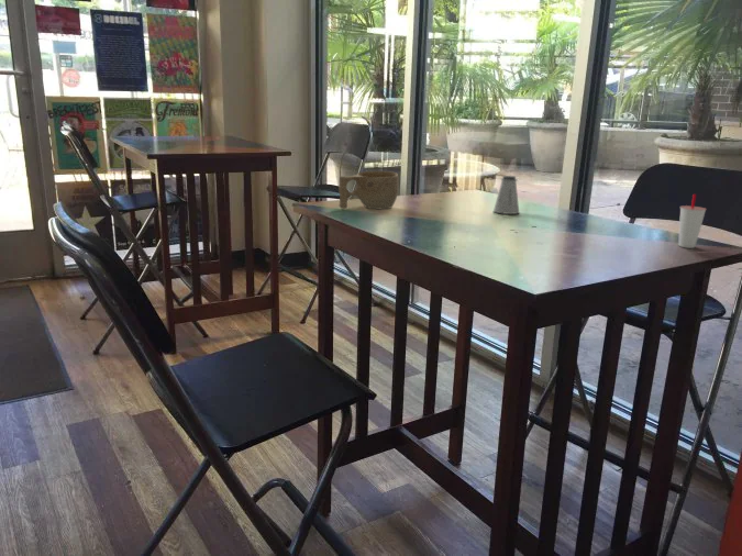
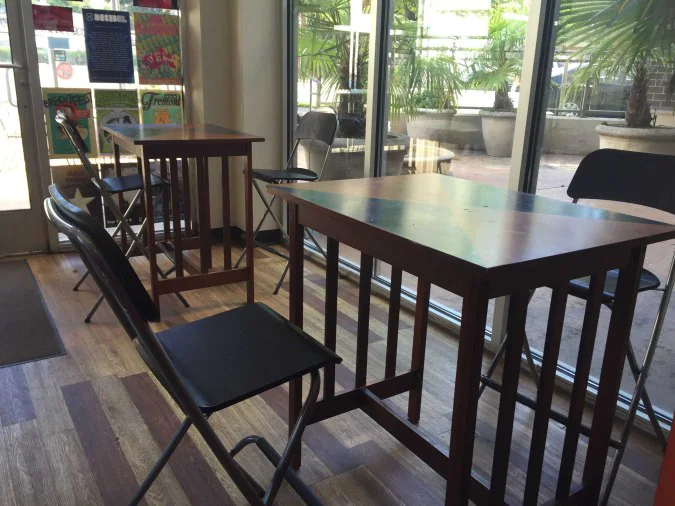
- saltshaker (507, 193)
- cup (367, 190)
- cup (690, 220)
